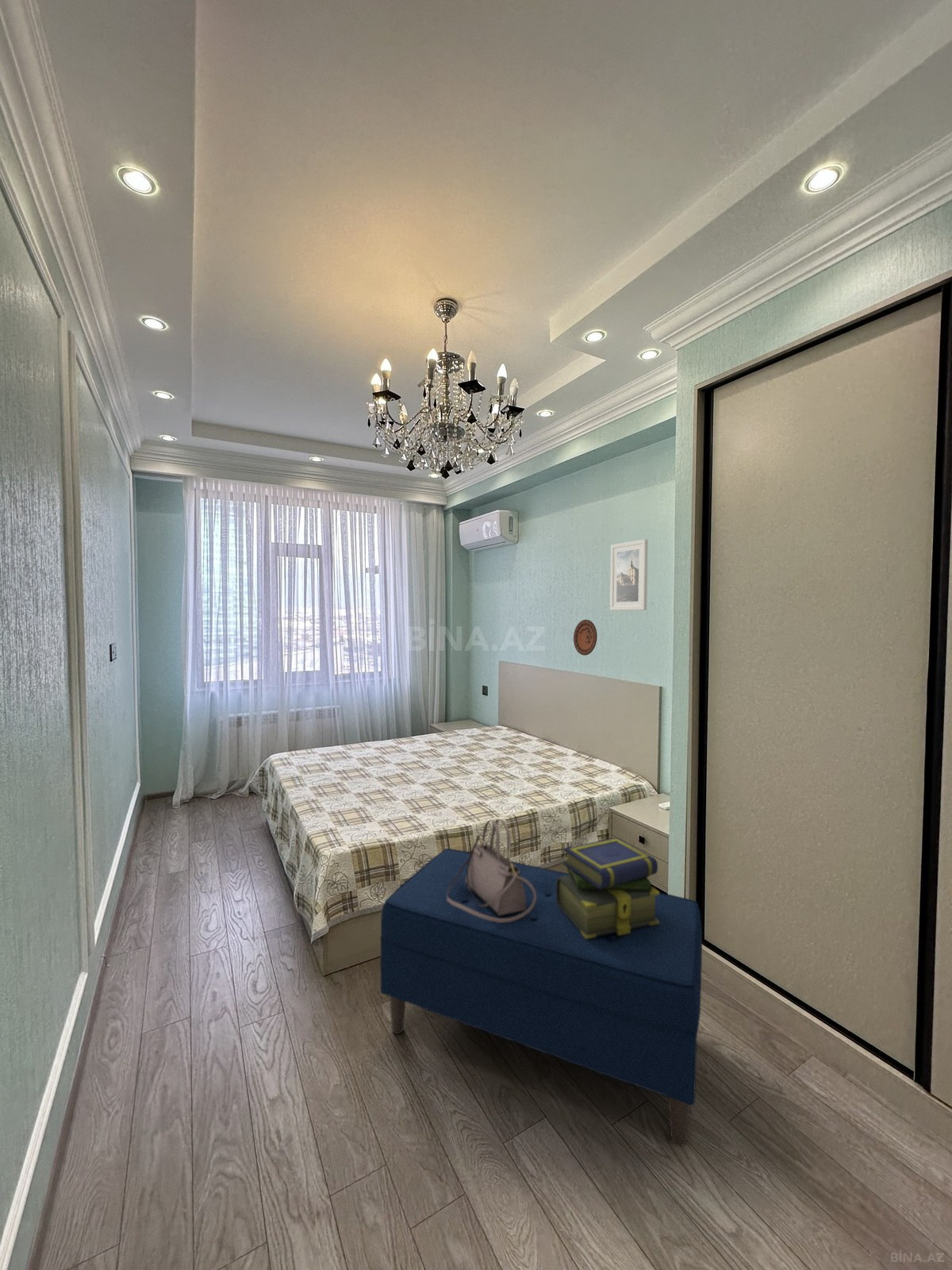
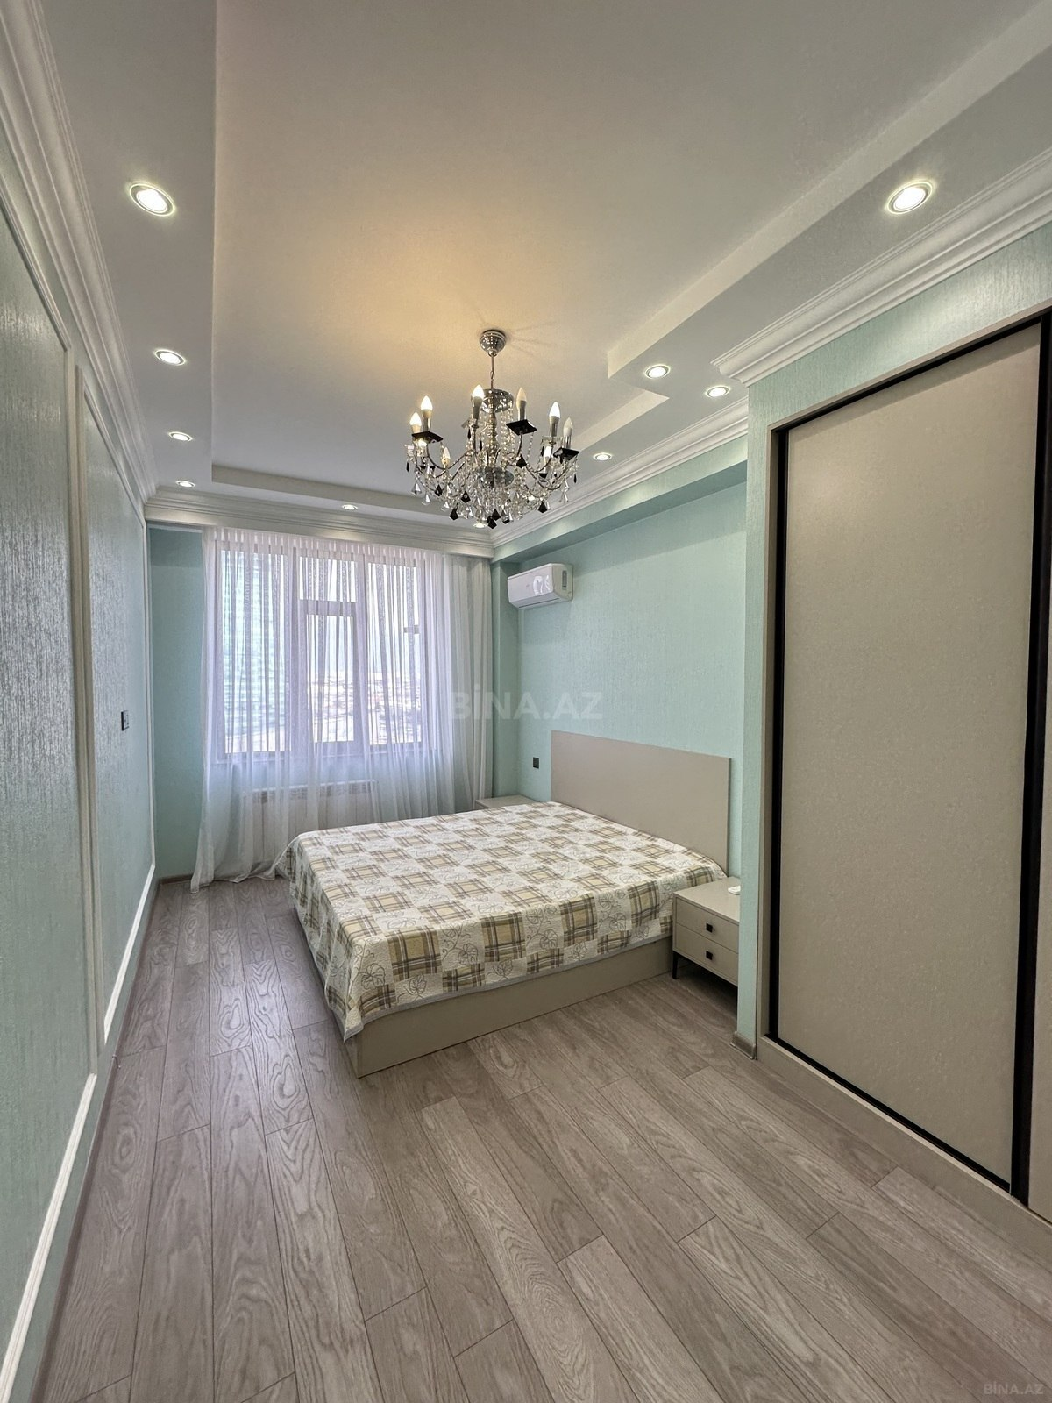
- decorative plate (585, 637)
- handbag (481, 860)
- bench (540, 968)
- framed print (628, 575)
- stack of books (607, 882)
